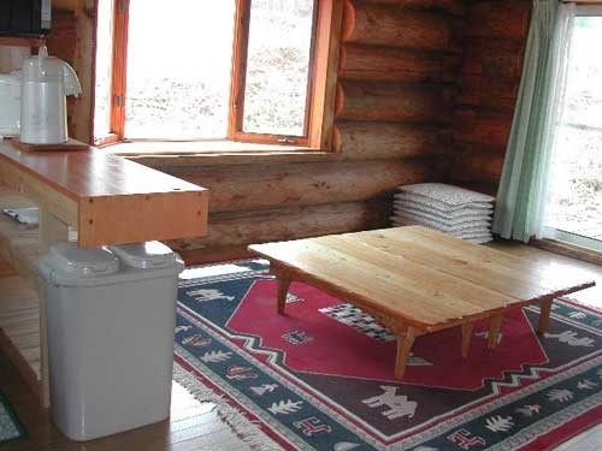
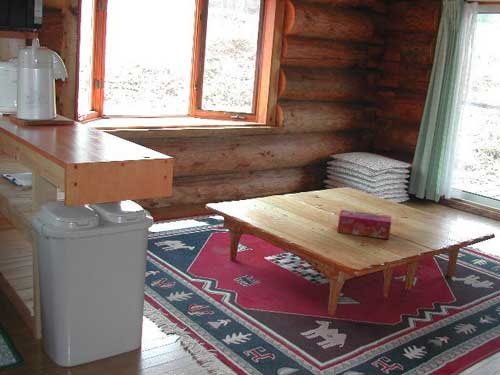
+ tissue box (364, 224)
